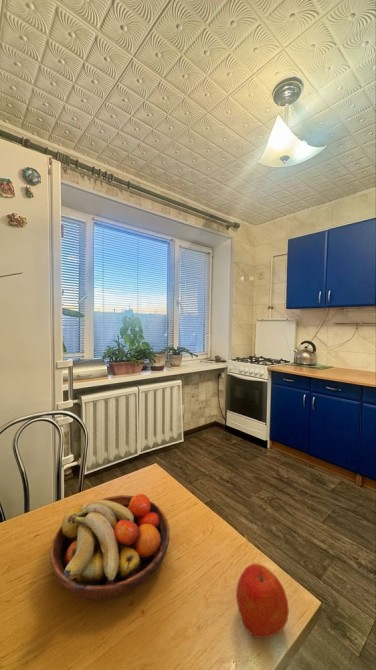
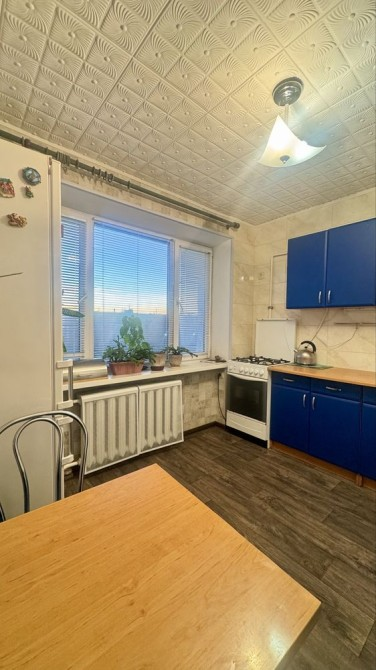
- apple (261, 595)
- fruit bowl (113, 528)
